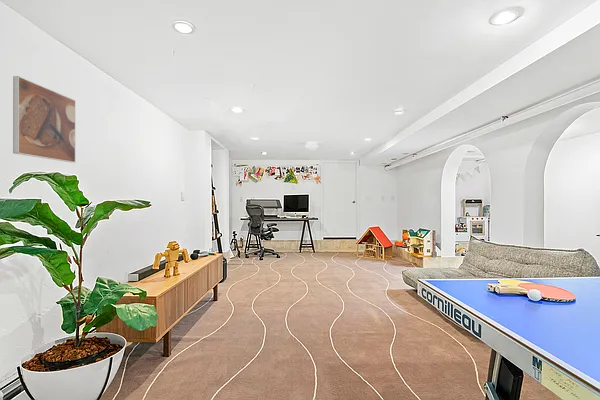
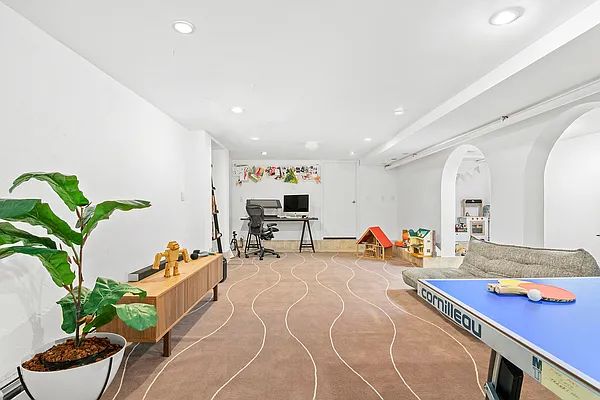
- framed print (47, 123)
